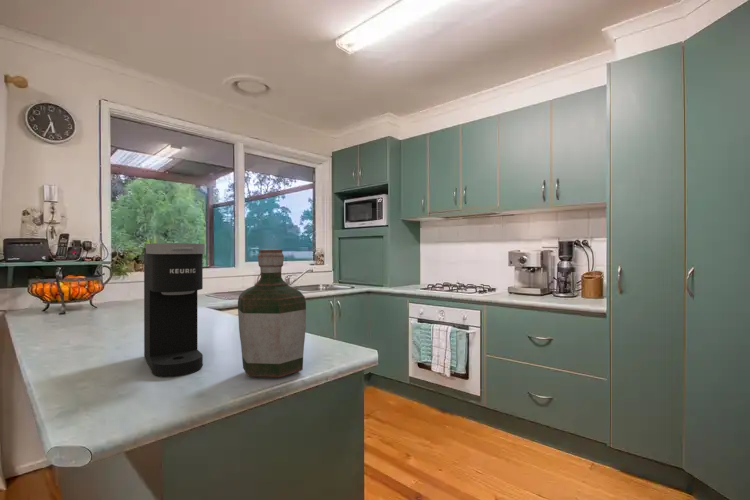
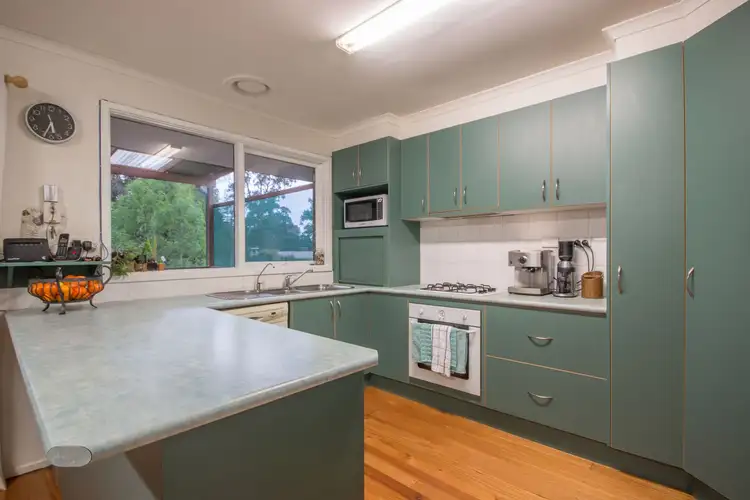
- coffee maker (172, 302)
- bottle (271, 310)
